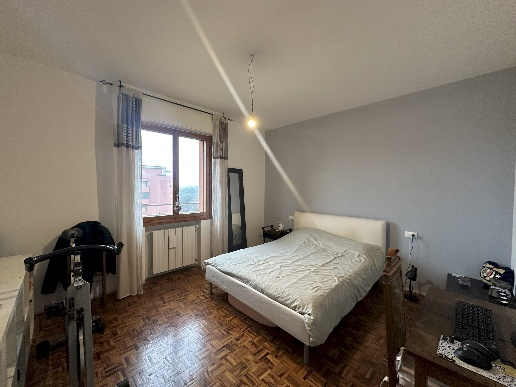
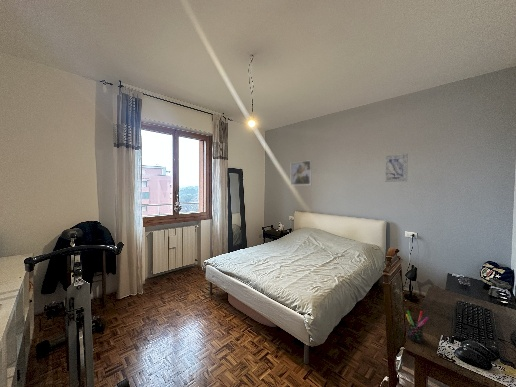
+ wall art (396, 168)
+ pen holder (414, 323)
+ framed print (300, 173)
